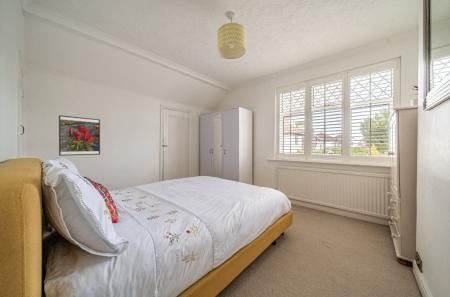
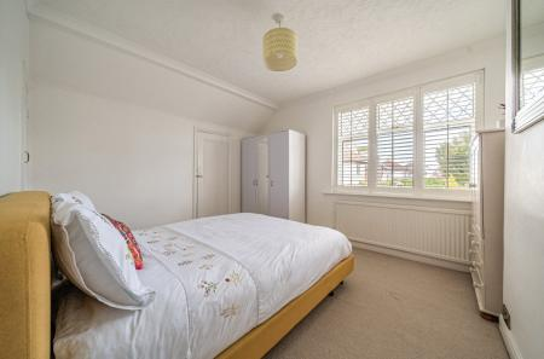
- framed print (80, 136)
